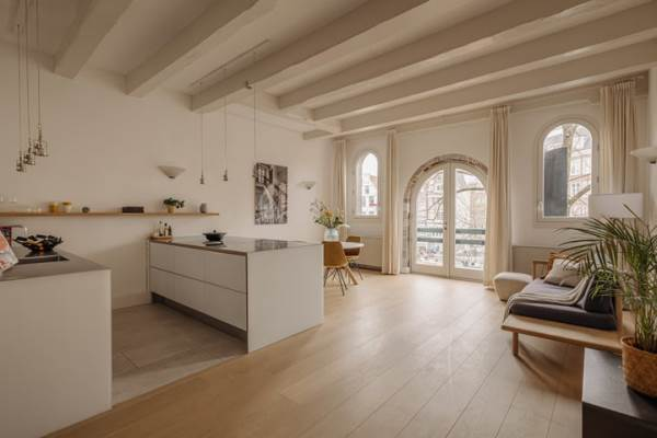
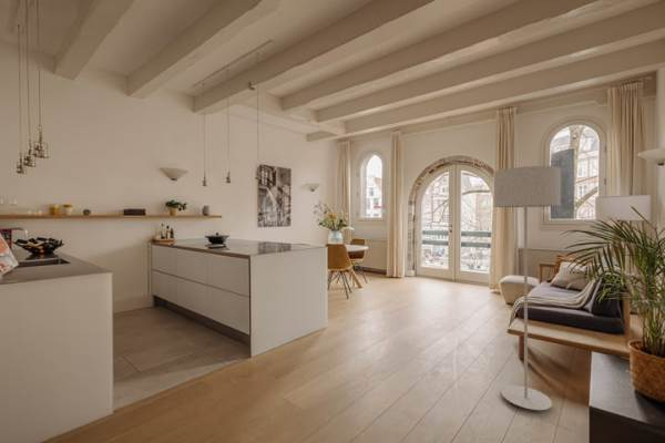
+ floor lamp (525, 285)
